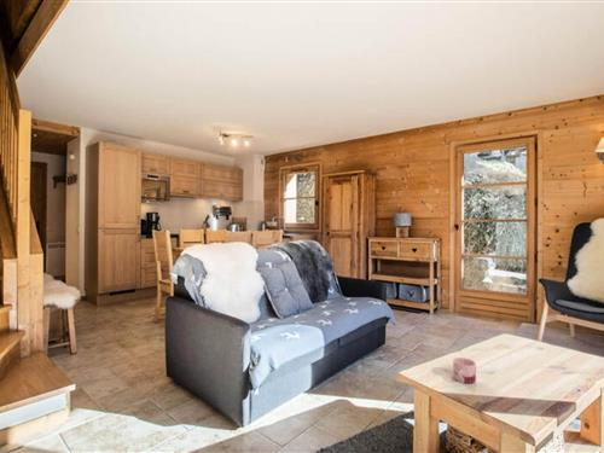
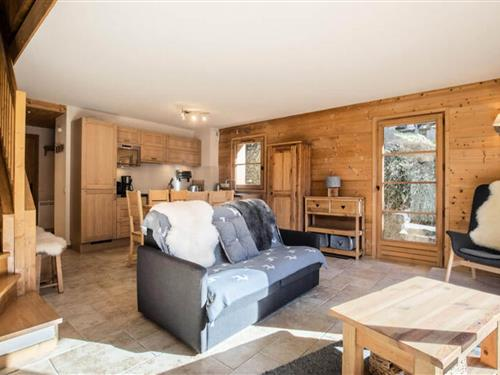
- mug (463, 371)
